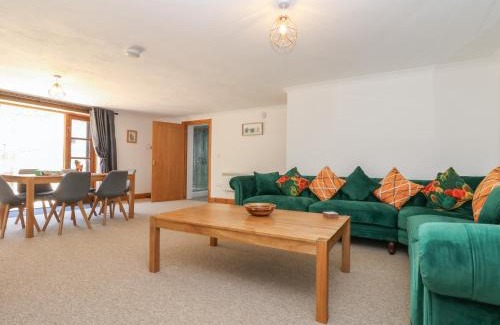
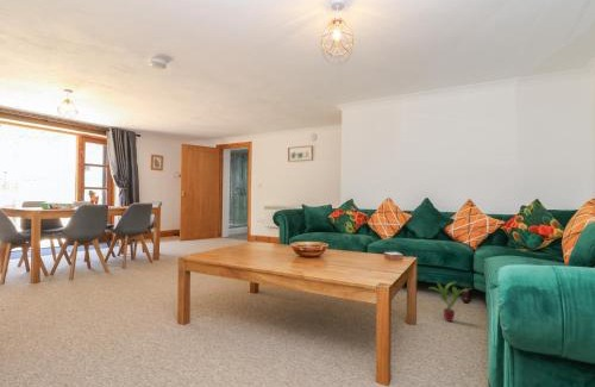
+ potted plant (449, 302)
